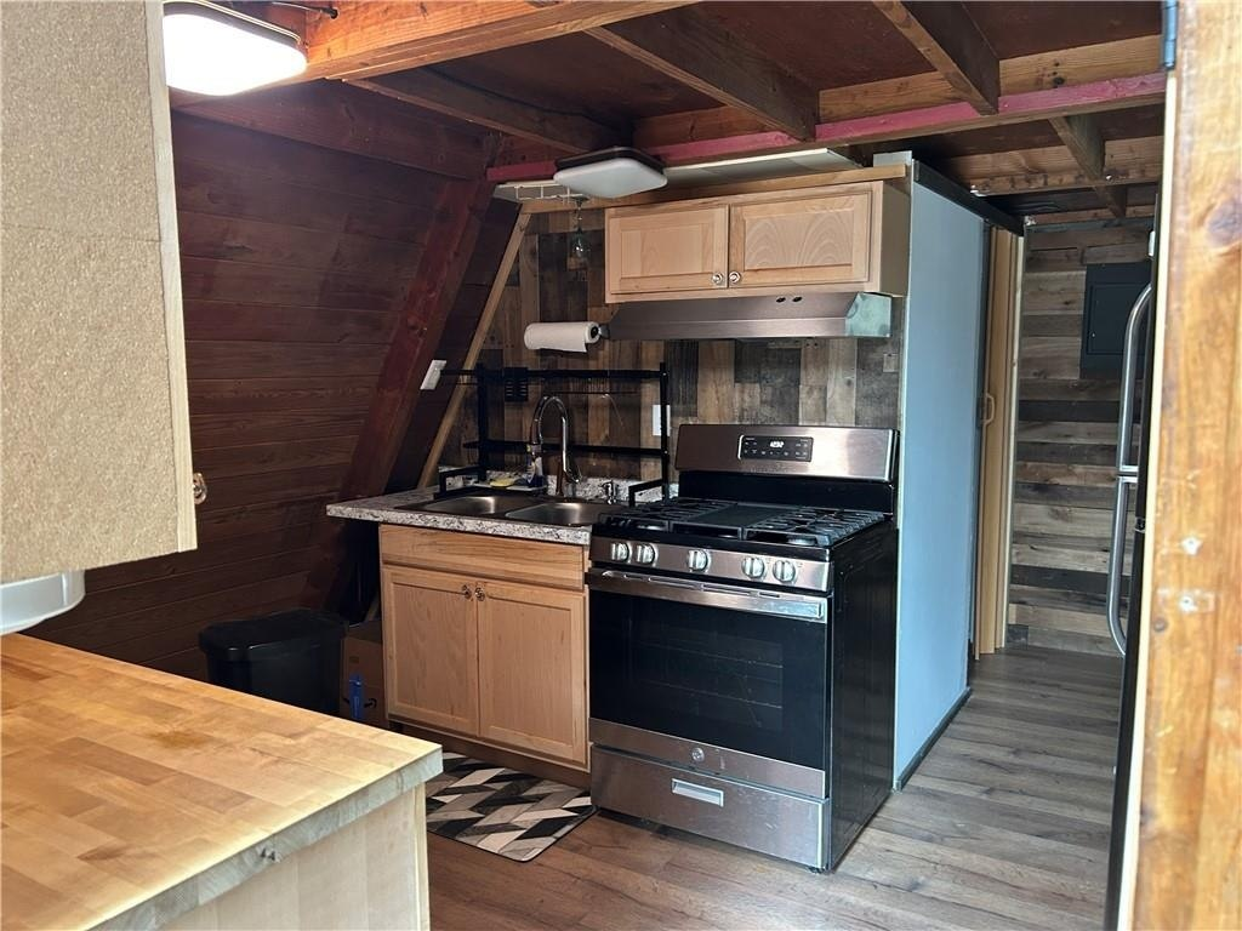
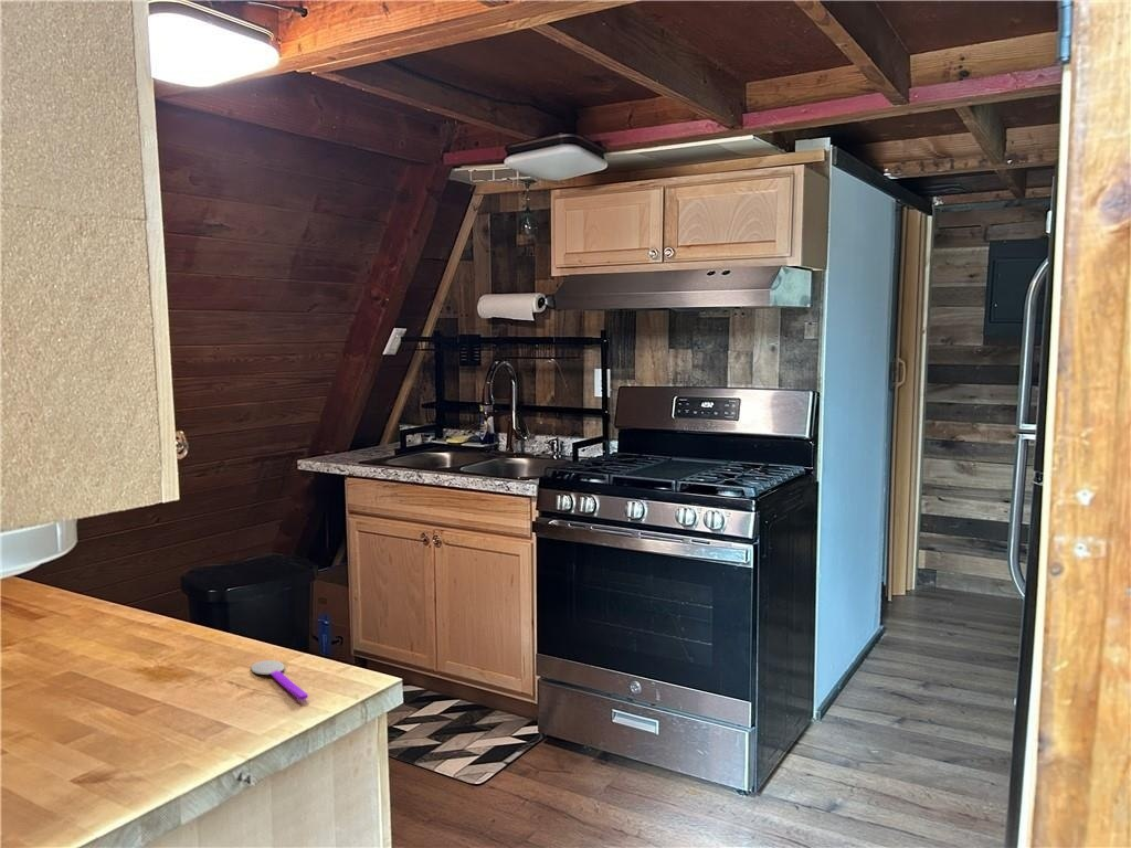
+ spoon (281, 677)
